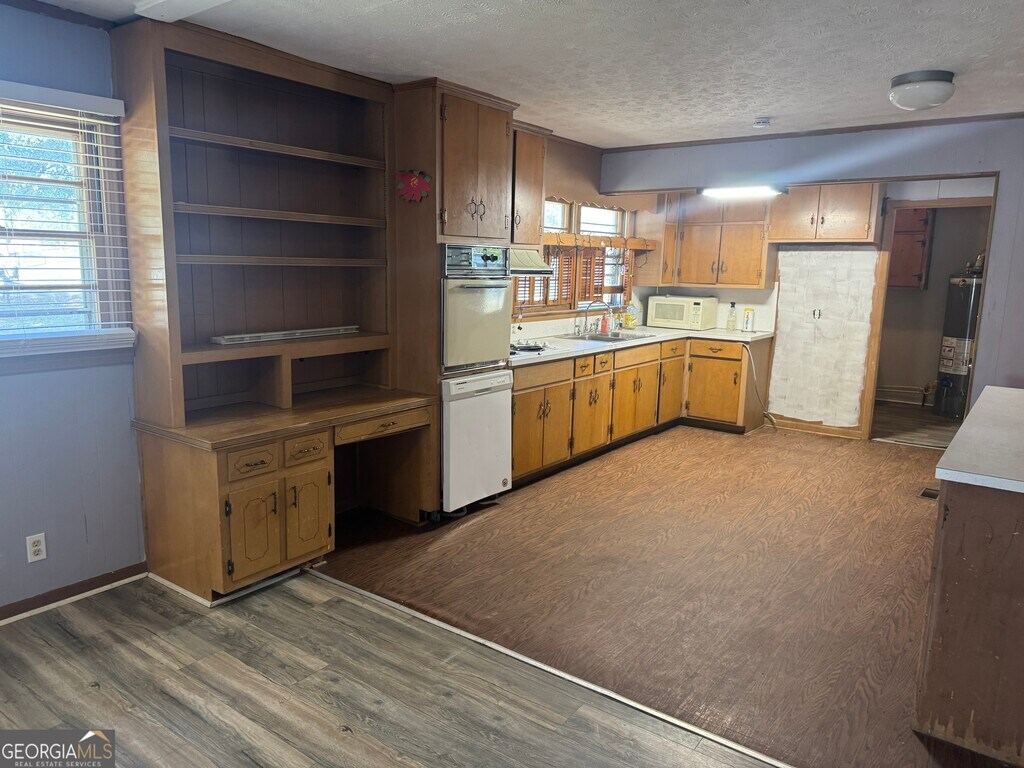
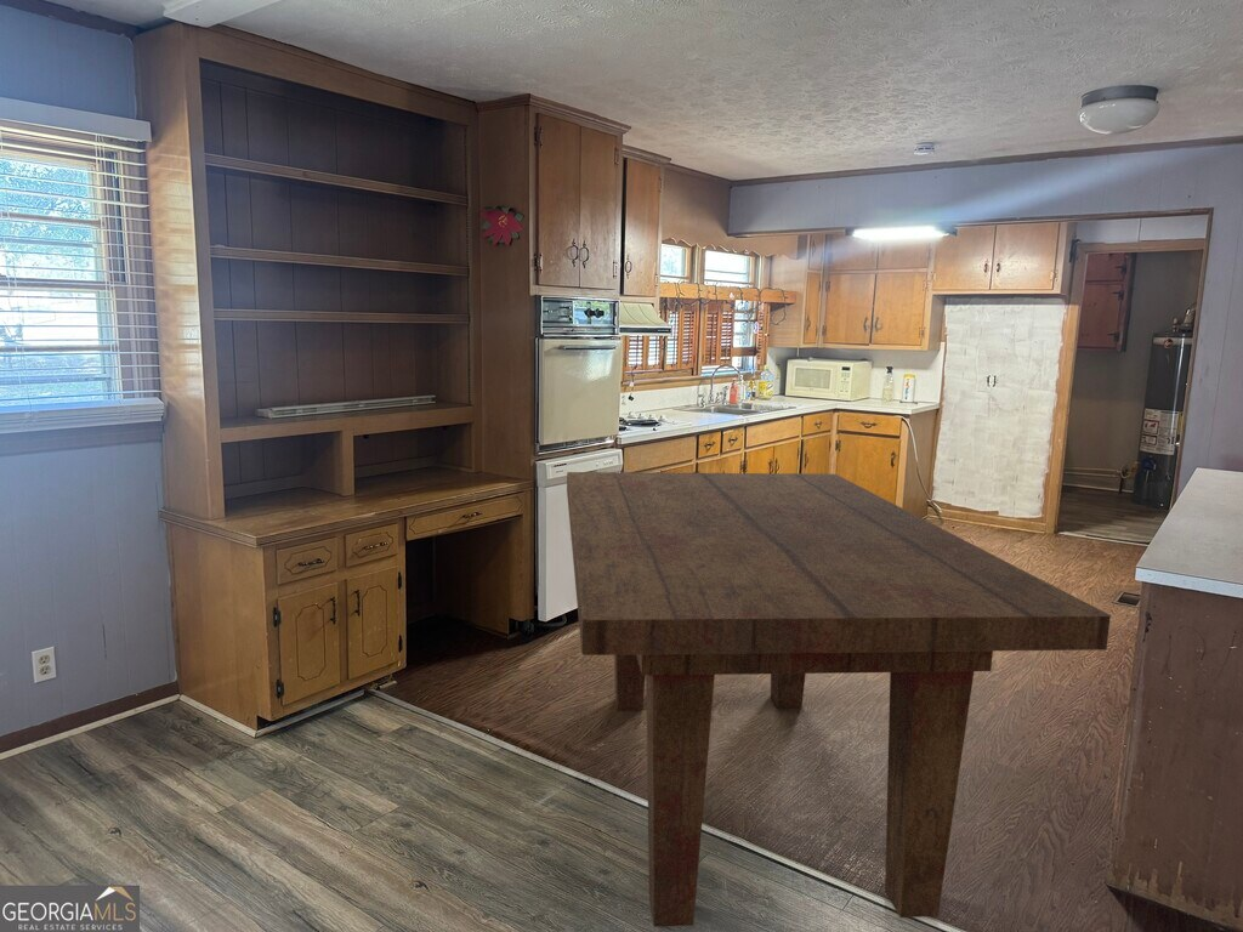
+ dining table (747, 655)
